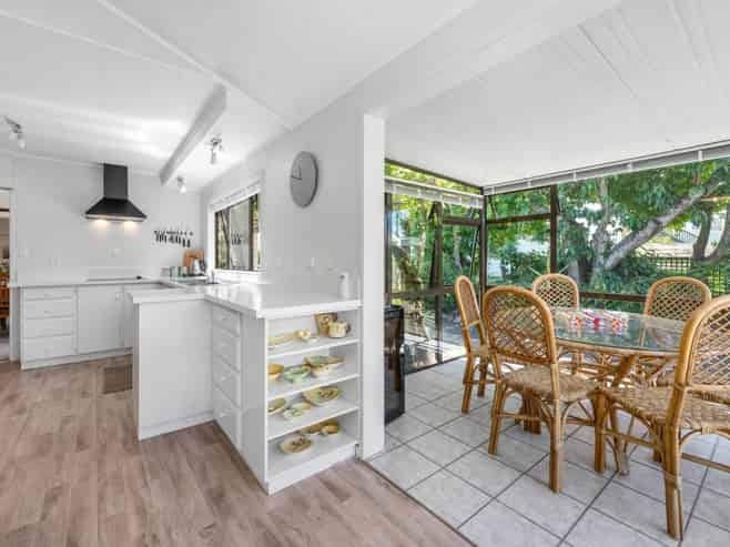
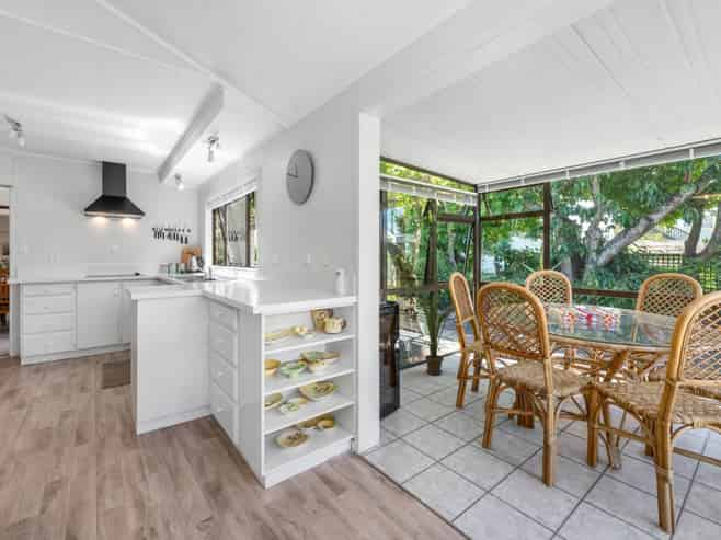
+ house plant (430, 329)
